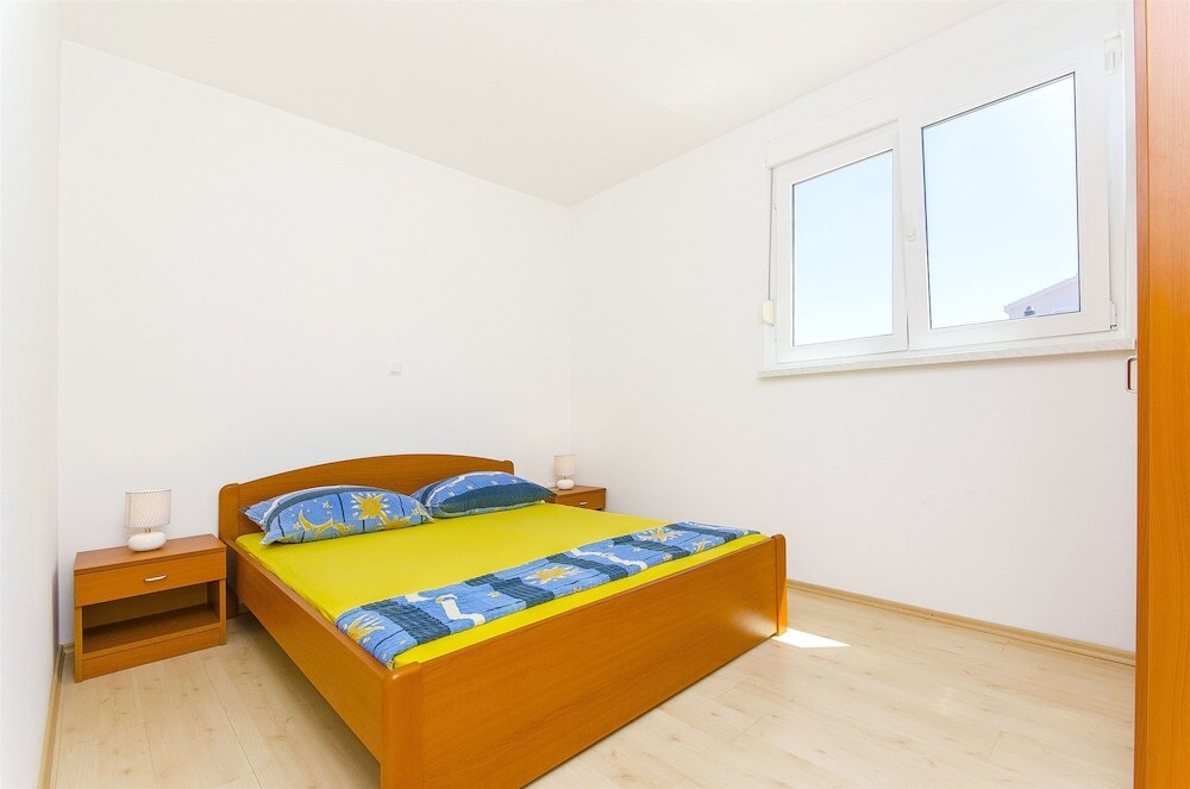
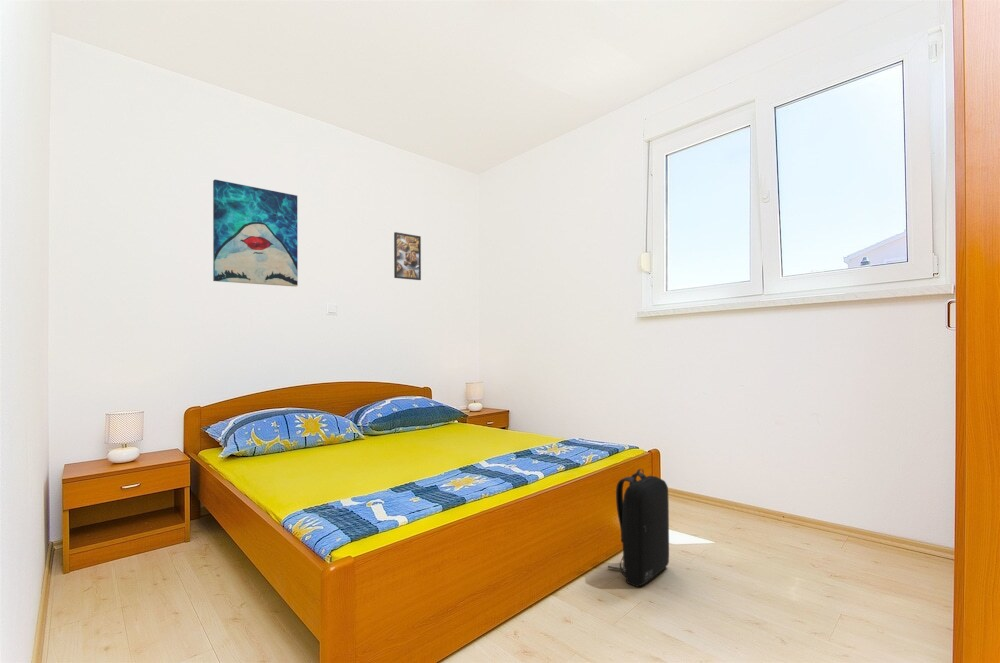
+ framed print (407, 256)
+ backpack (637, 519)
+ wall art (257, 236)
